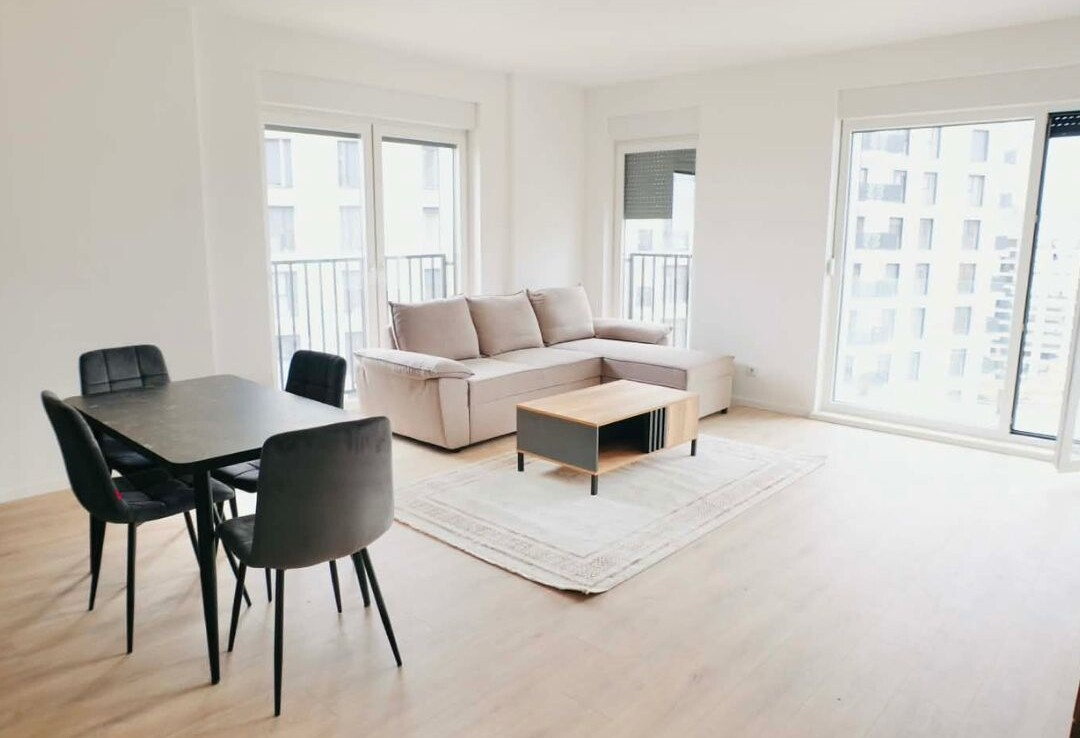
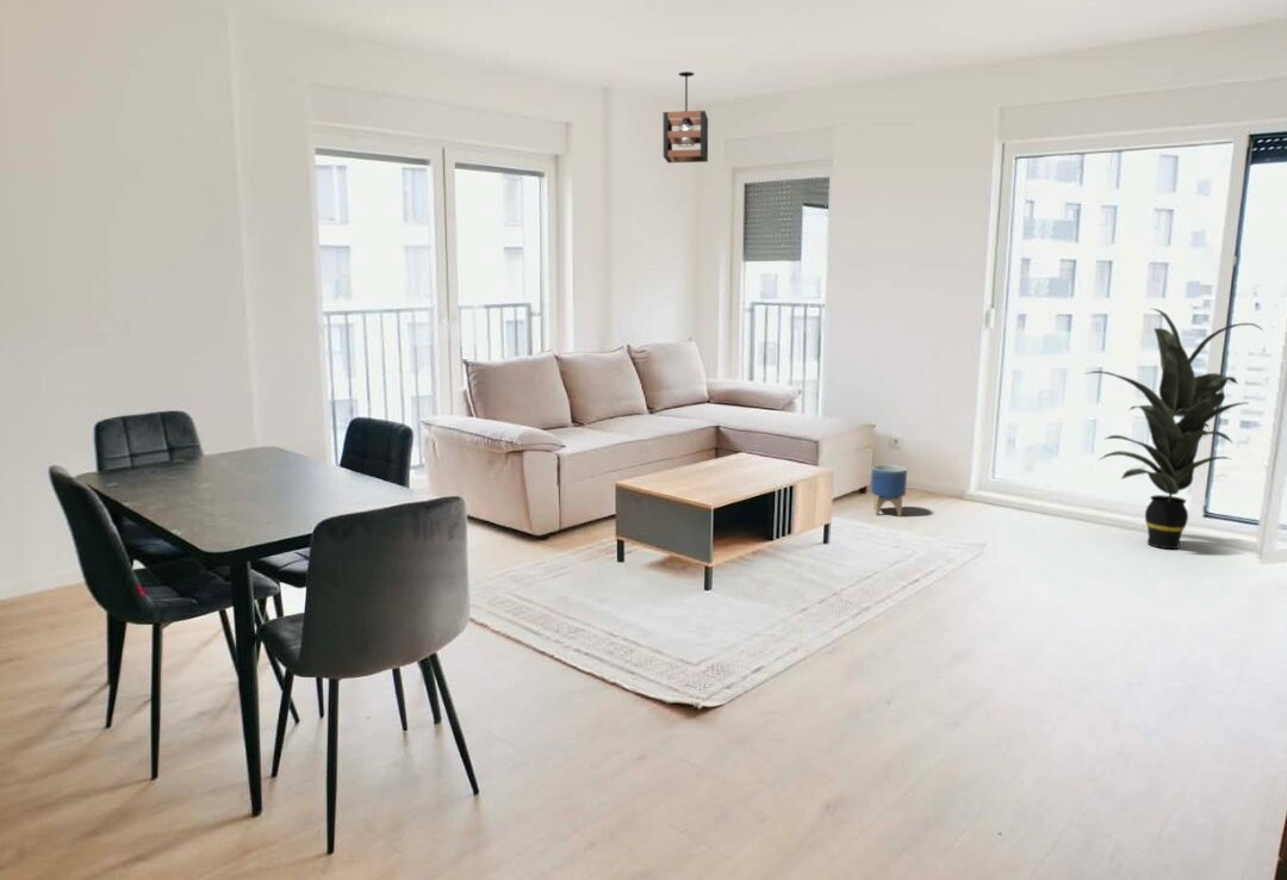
+ pendant light (685, 117)
+ indoor plant (1168, 428)
+ planter (888, 490)
